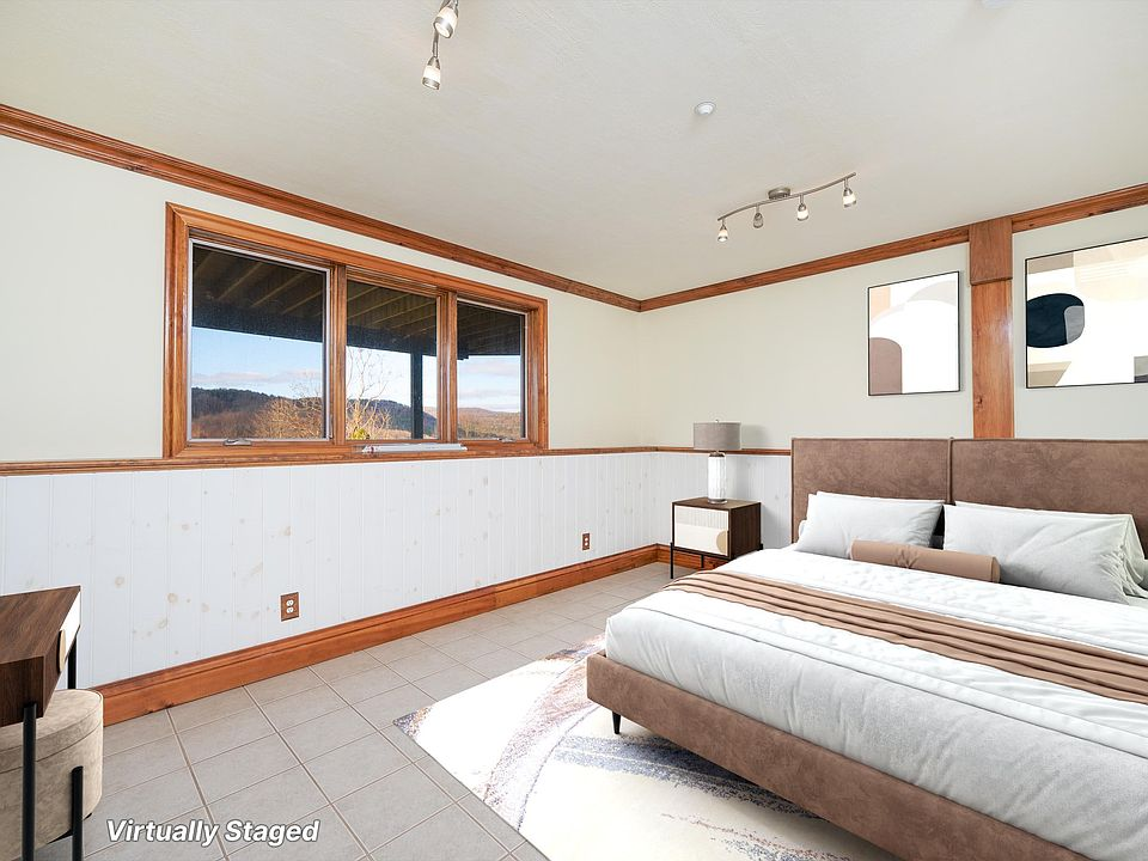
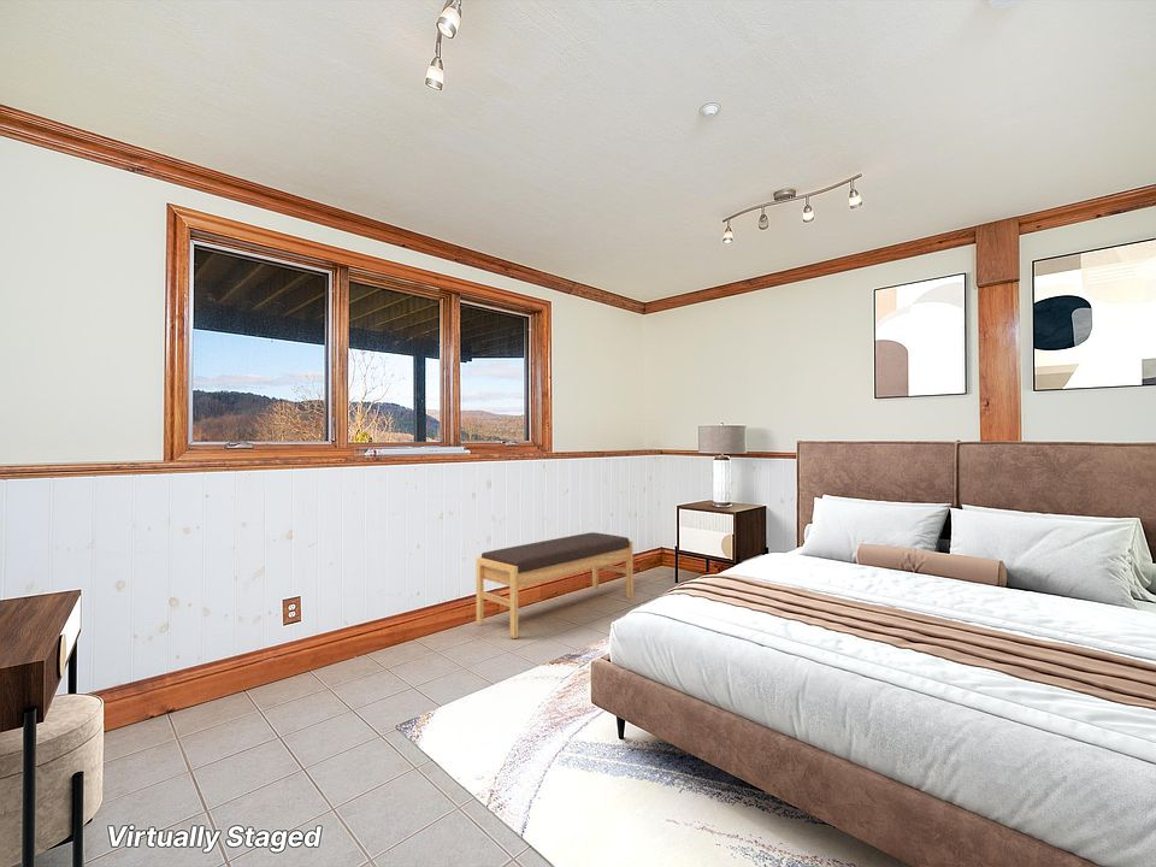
+ bench (560, 576)
